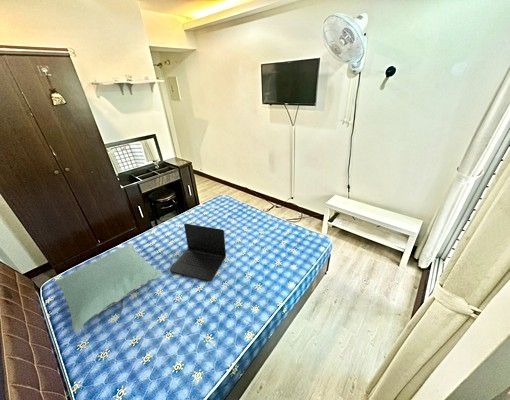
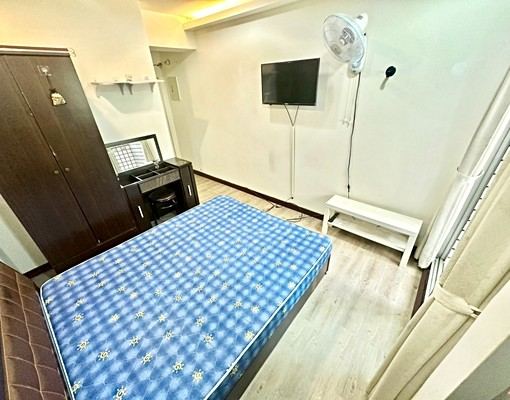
- laptop (196, 250)
- pillow (109, 278)
